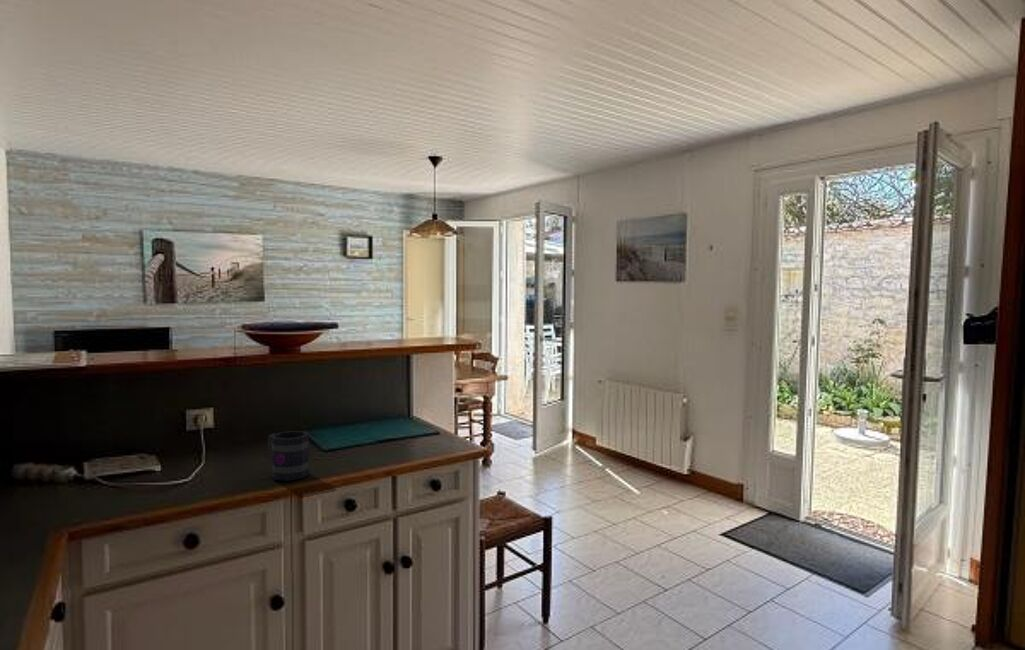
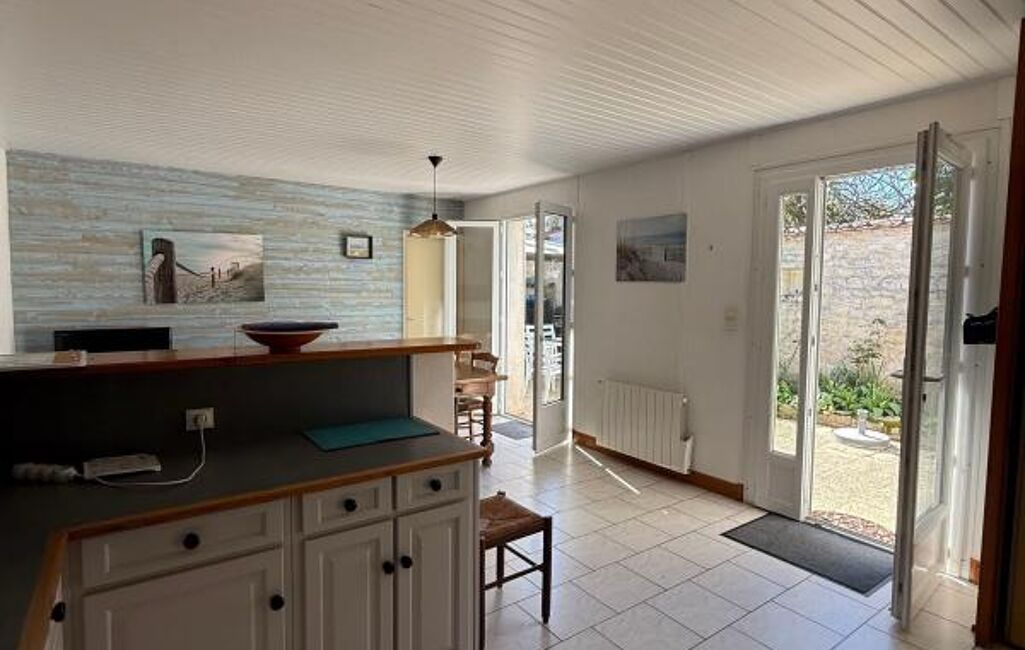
- mug (285, 453)
